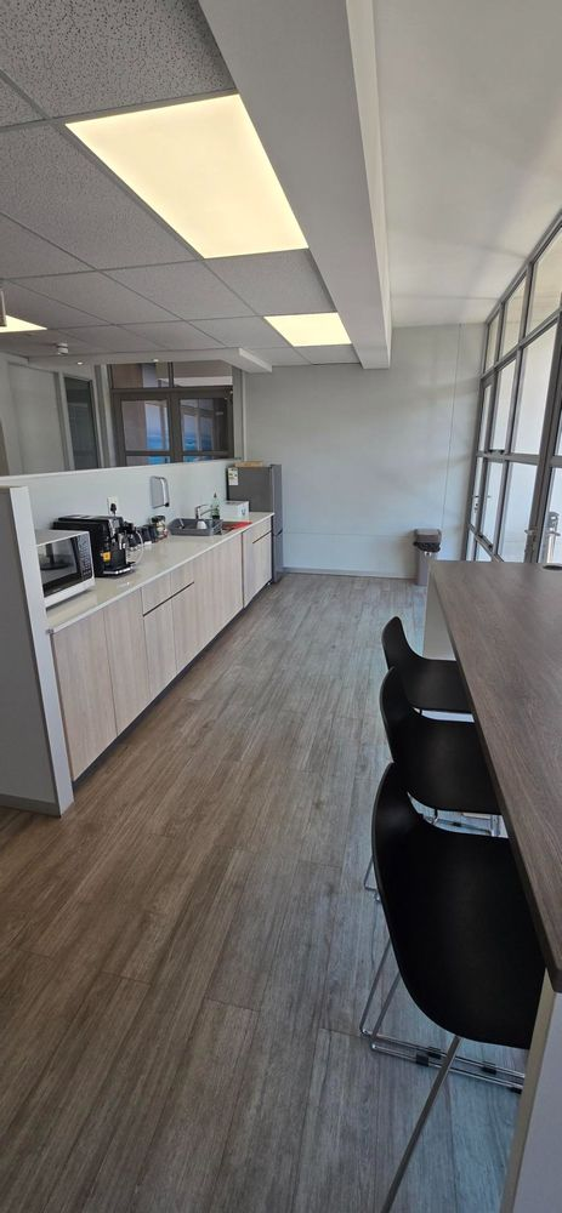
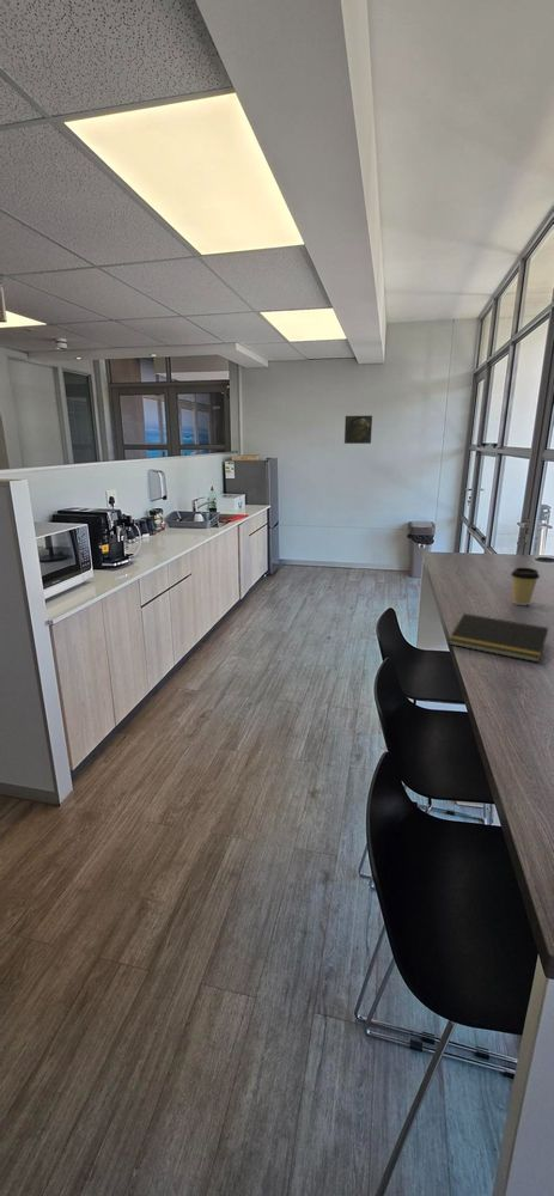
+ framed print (358, 429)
+ coffee cup (523, 586)
+ notepad (498, 635)
